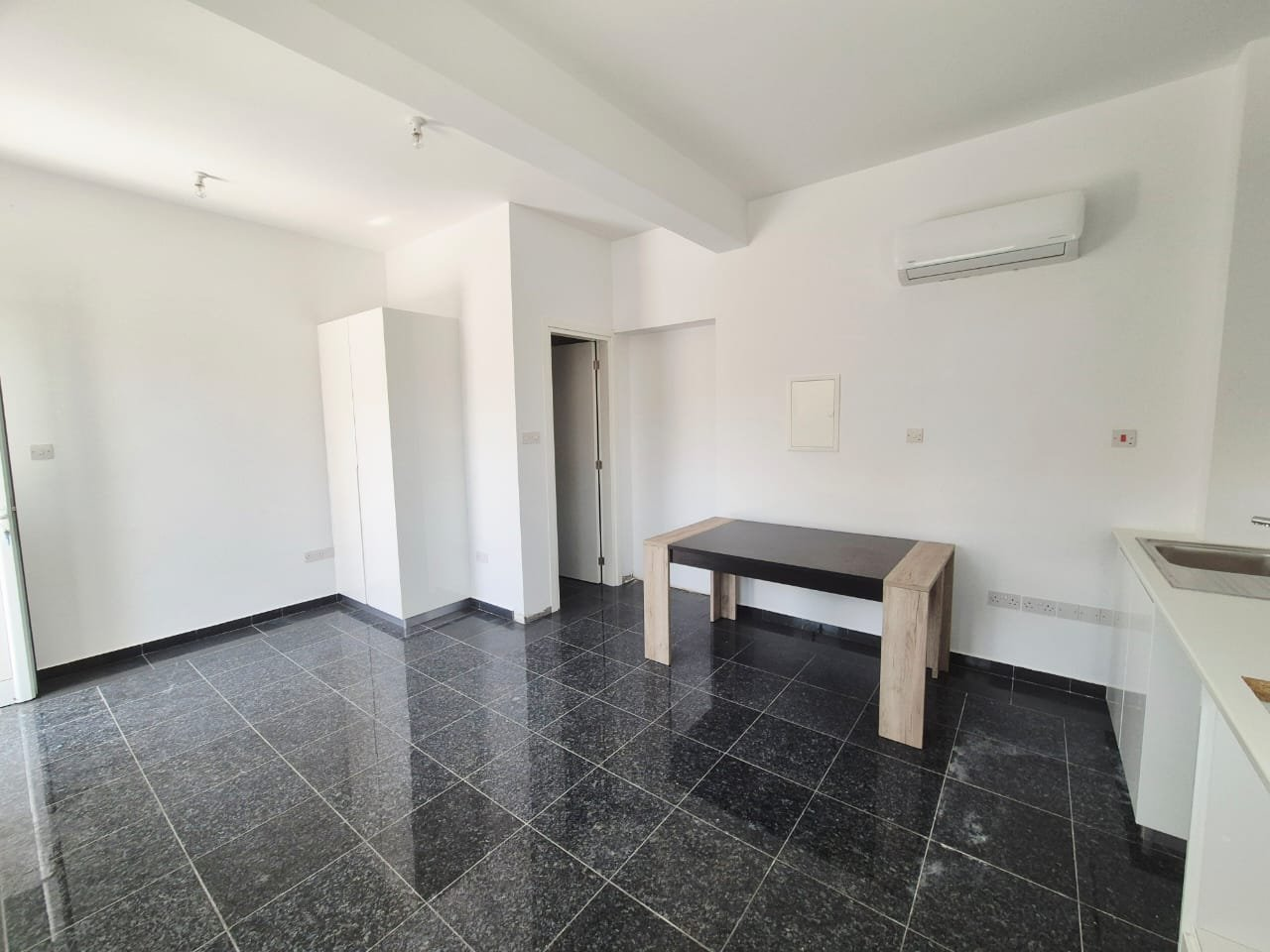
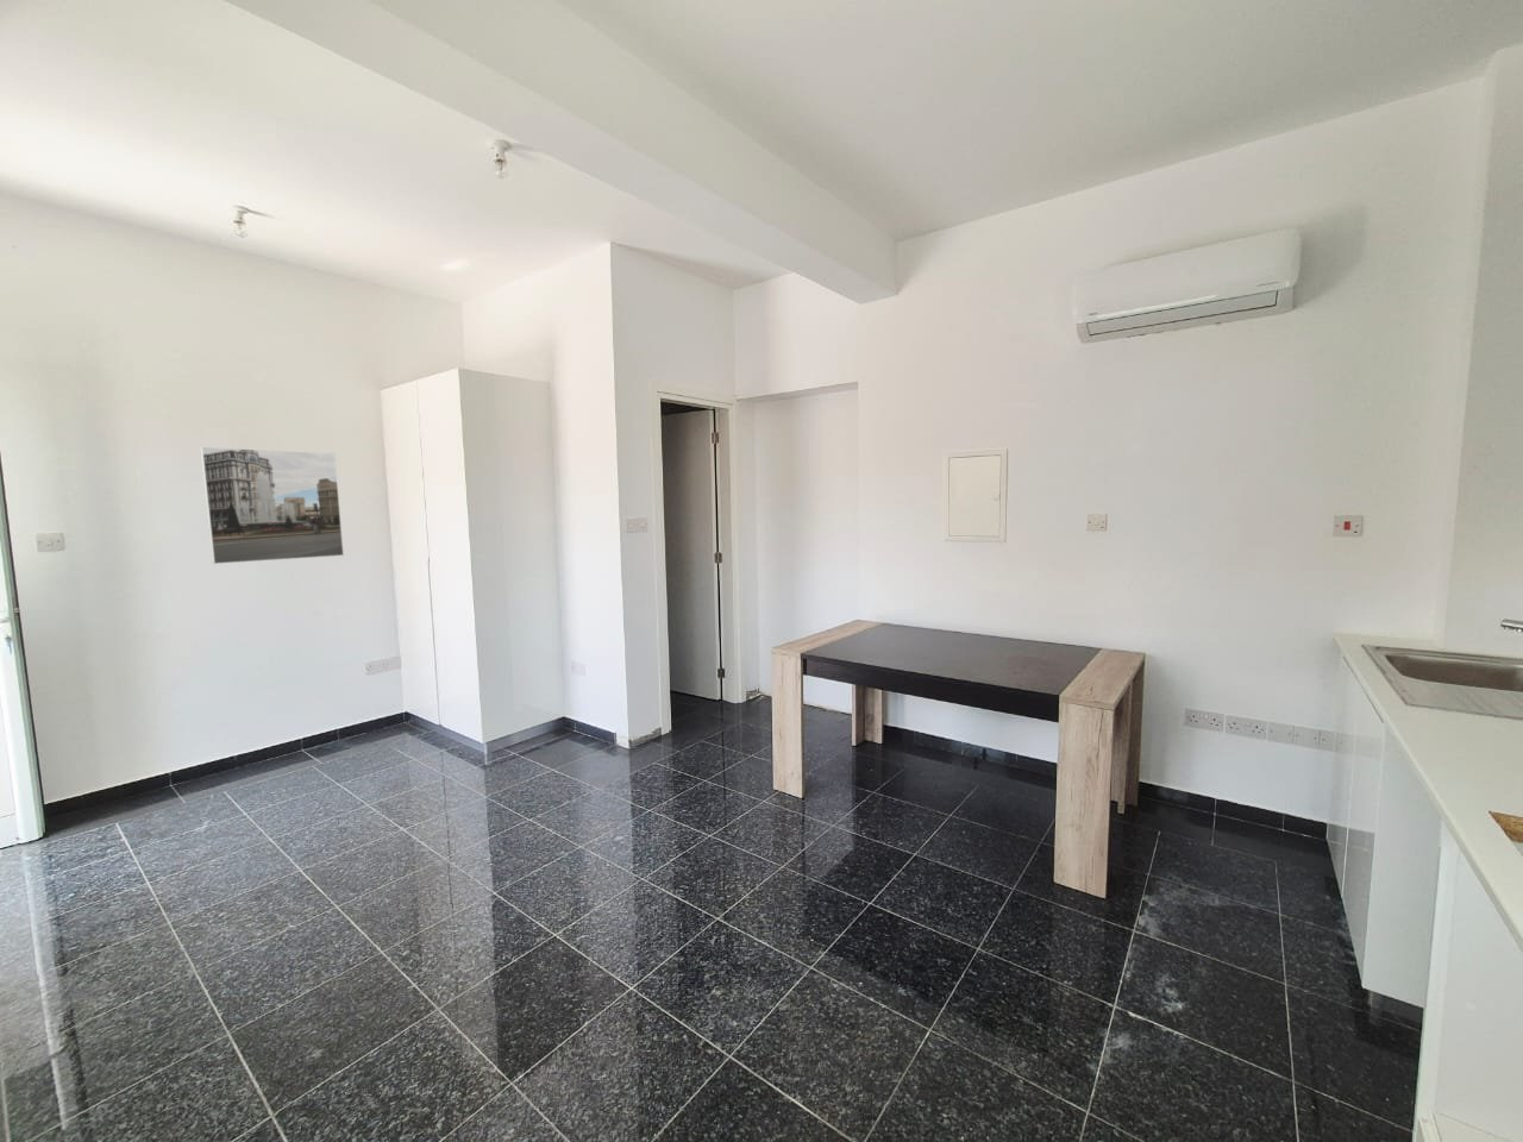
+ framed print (277, 504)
